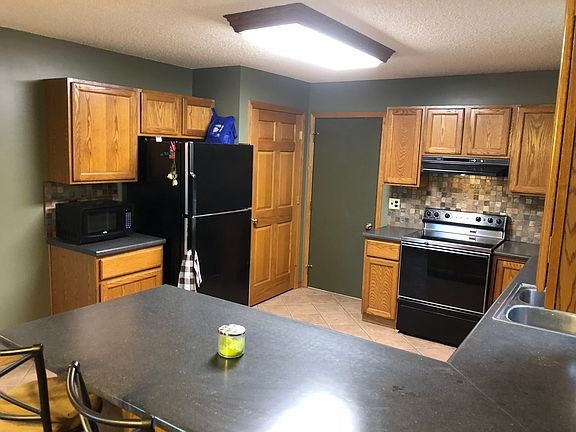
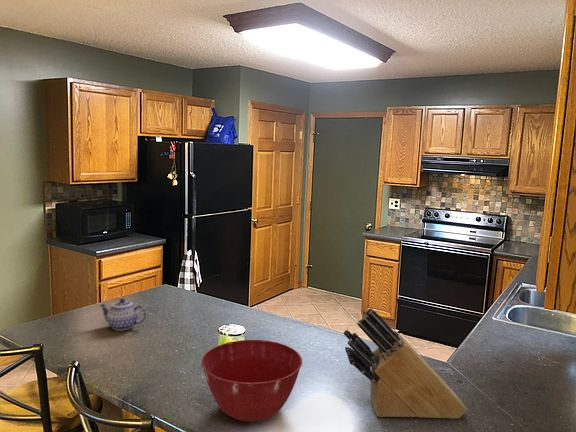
+ knife block (404, 359)
+ mixing bowl (251, 384)
+ teapot (122, 313)
